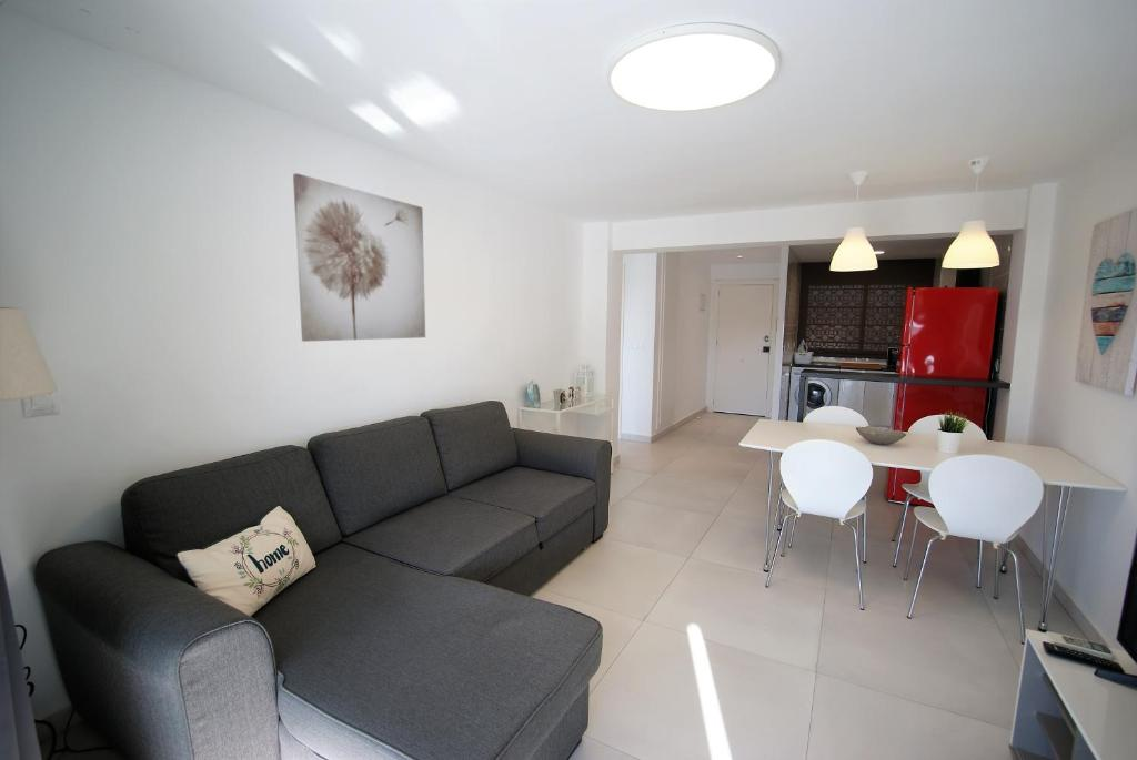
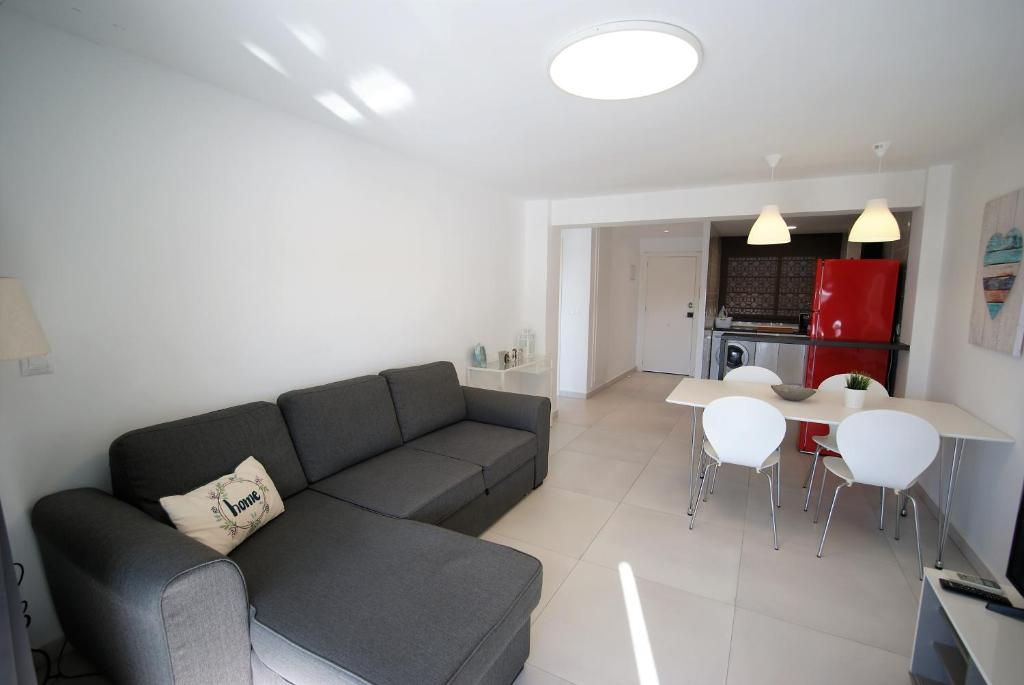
- wall art (368, 266)
